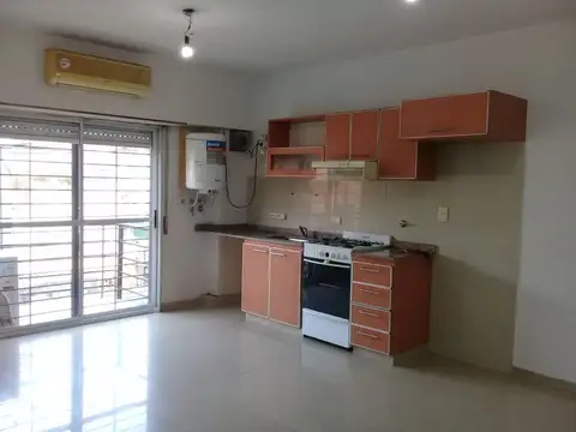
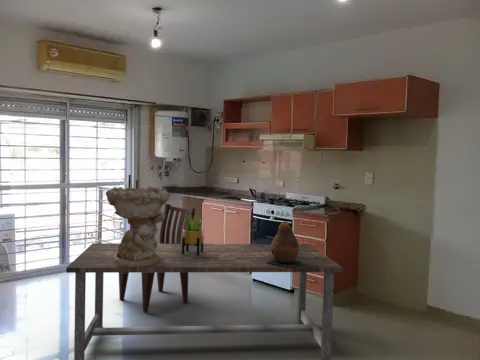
+ dining chair (160, 243)
+ decorative bowl (137, 223)
+ dining table (205, 271)
+ potted plant (192, 232)
+ ceramic pitcher (286, 242)
